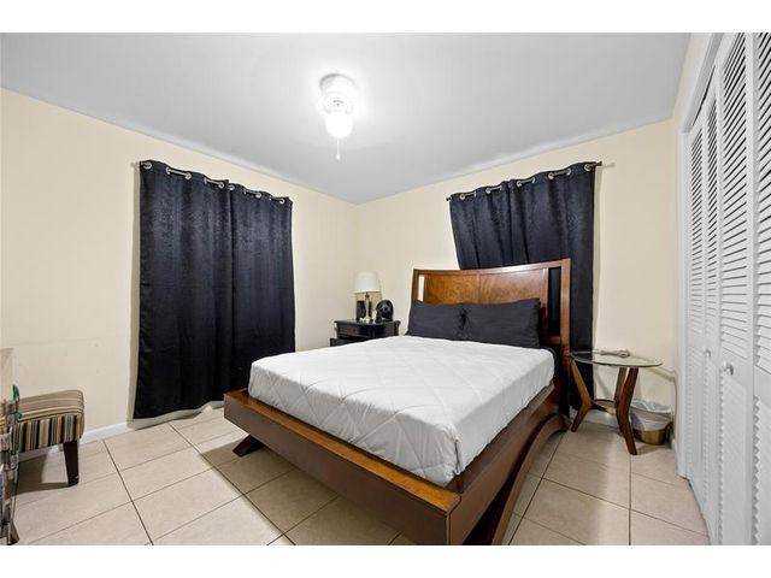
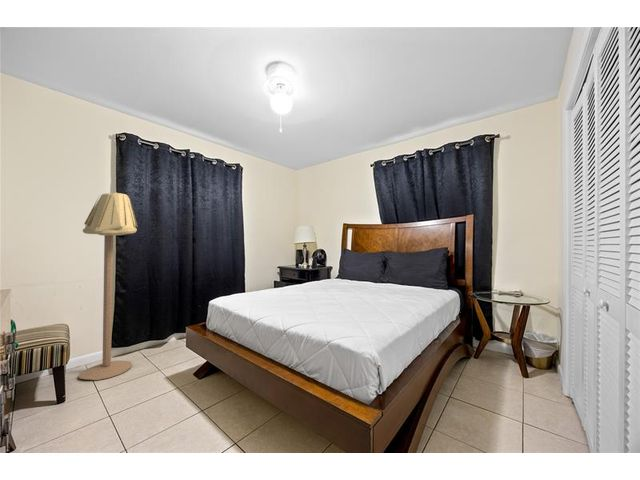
+ floor lamp (110, 282)
